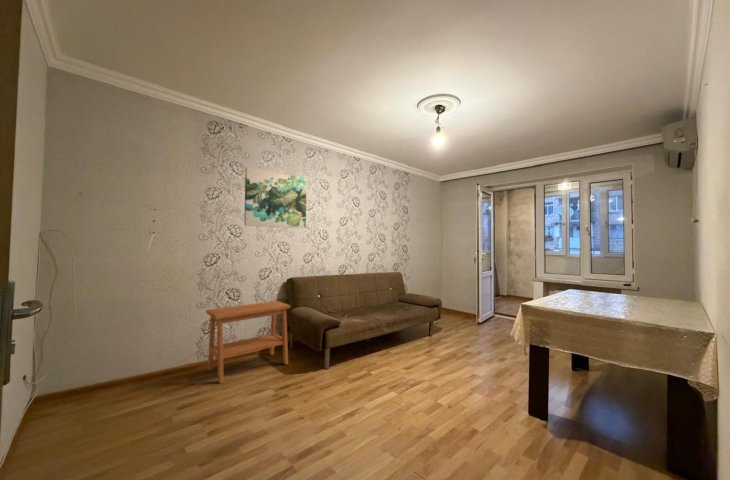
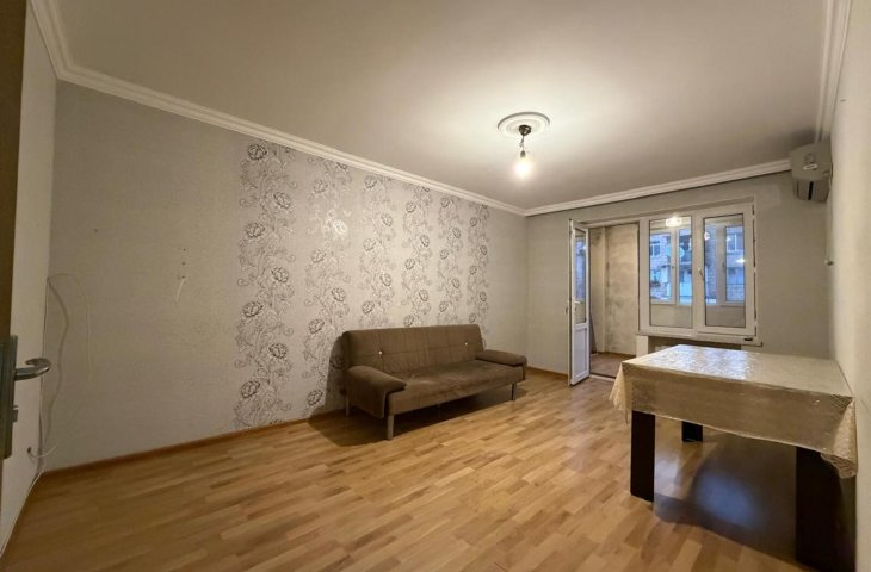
- side table (250, 338)
- wall art (277, 200)
